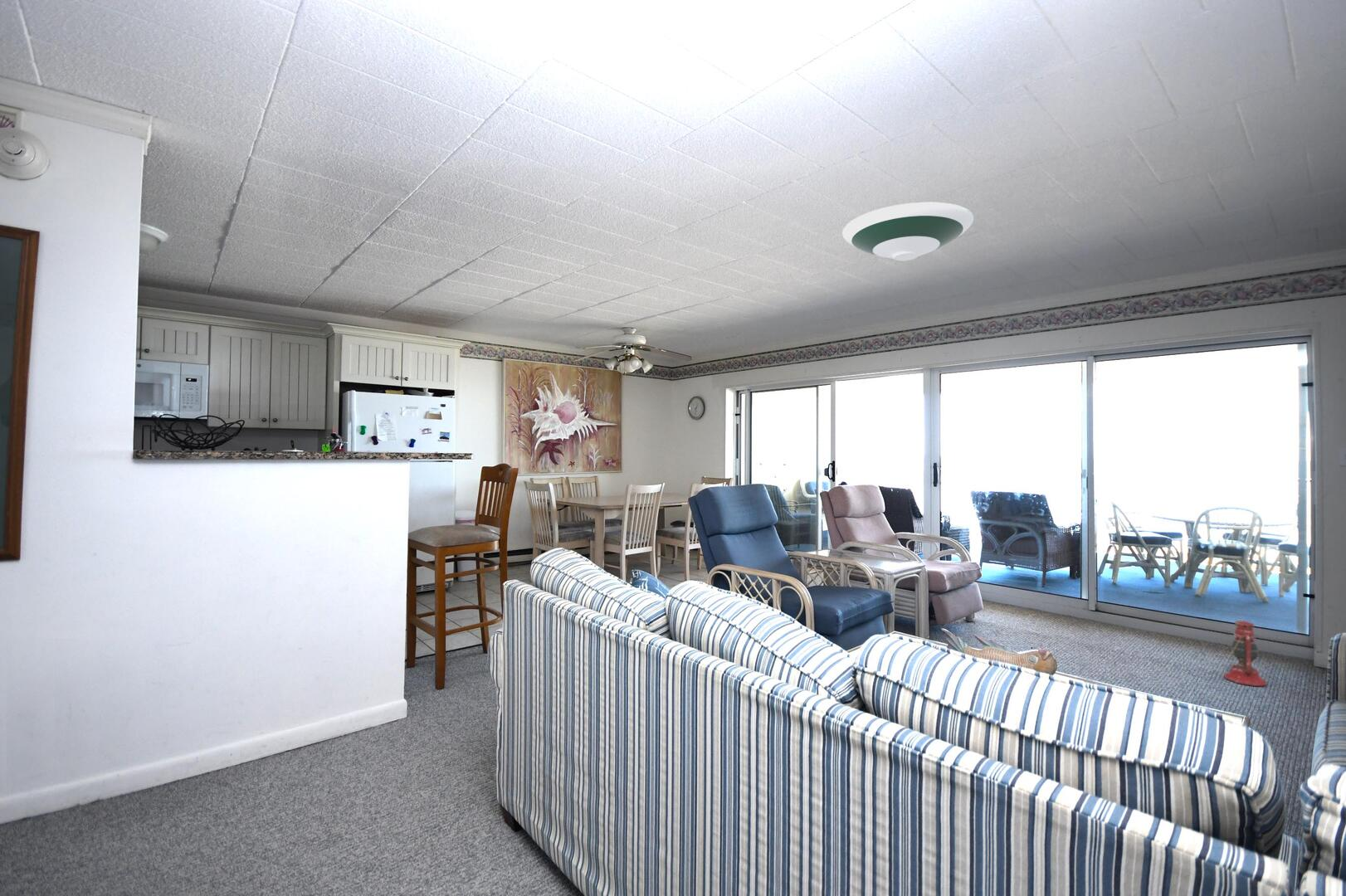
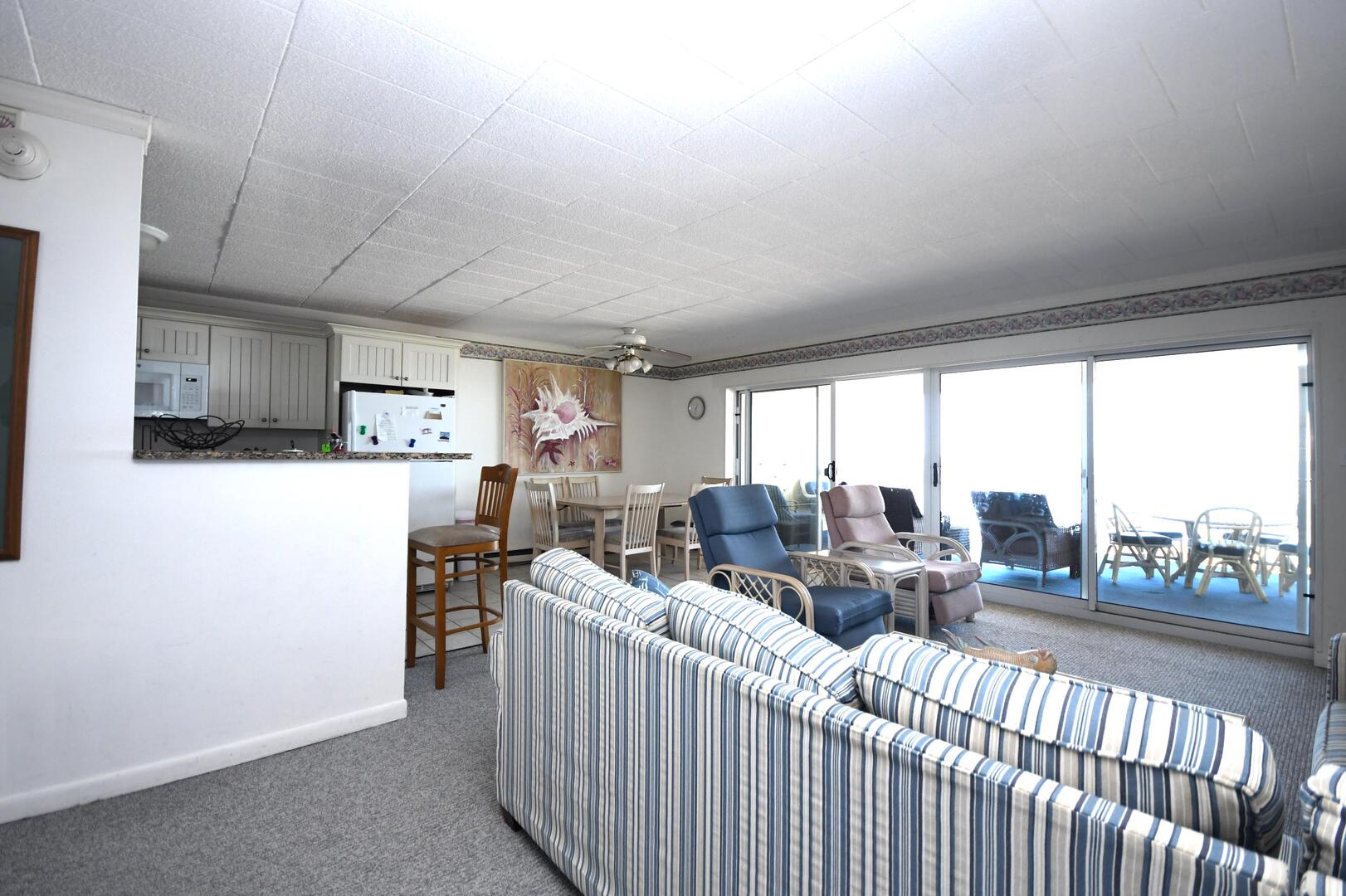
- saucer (905, 242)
- lantern (1239, 650)
